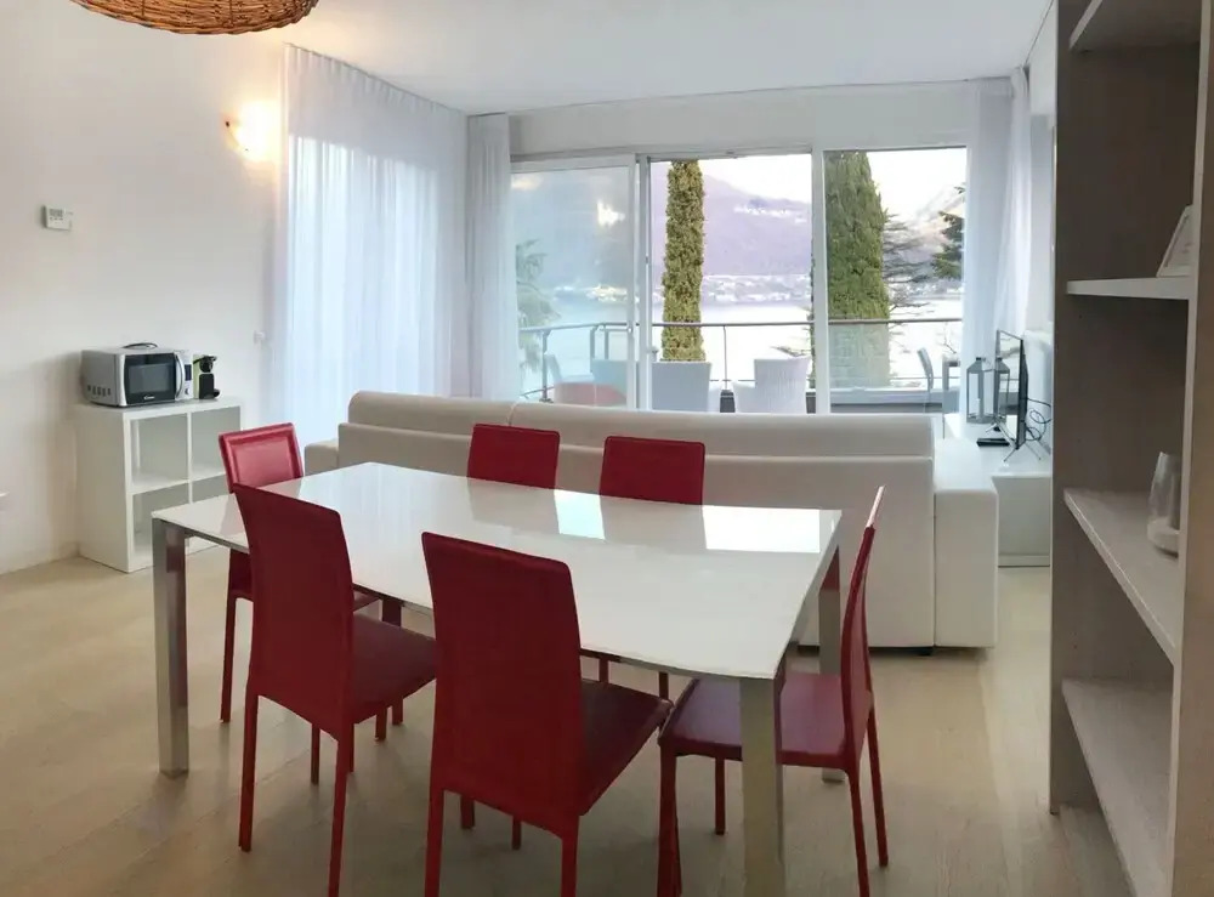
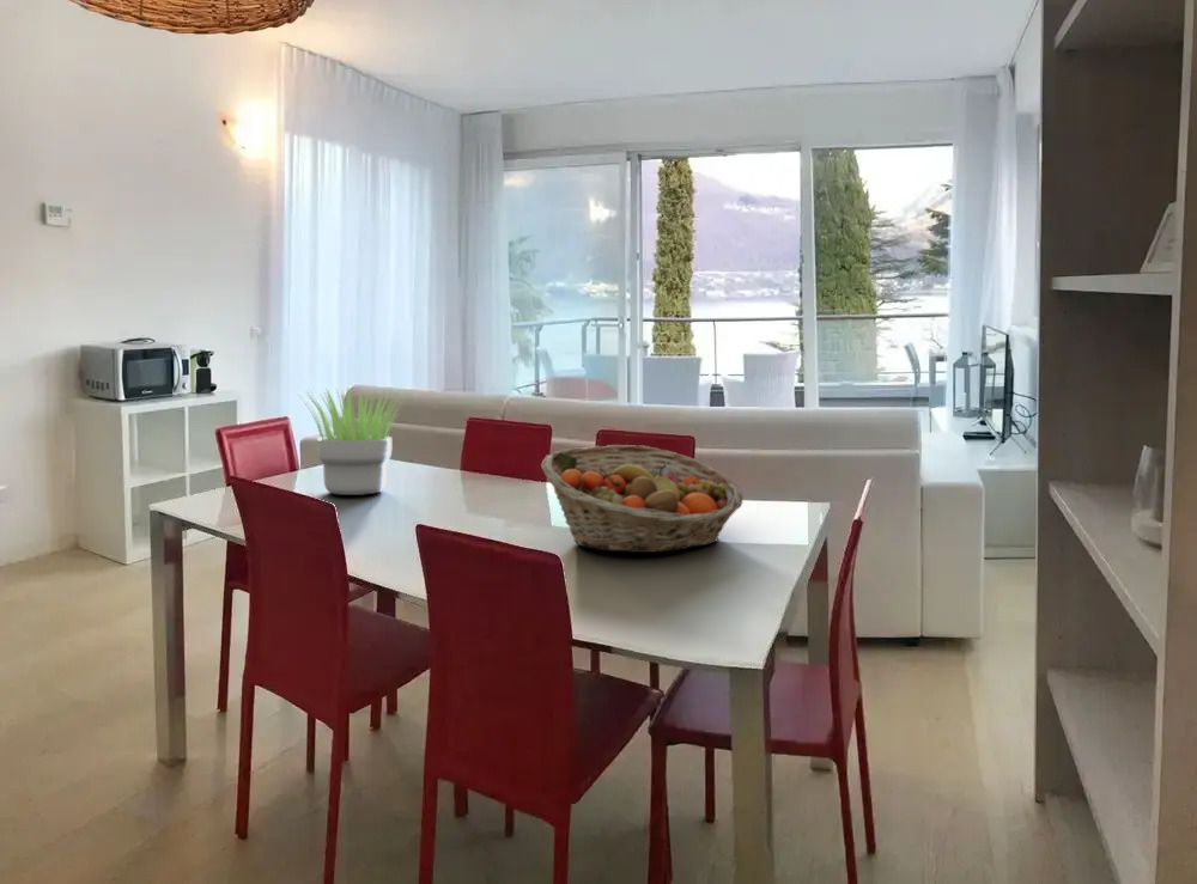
+ fruit basket (642, 495)
+ potted plant (354, 440)
